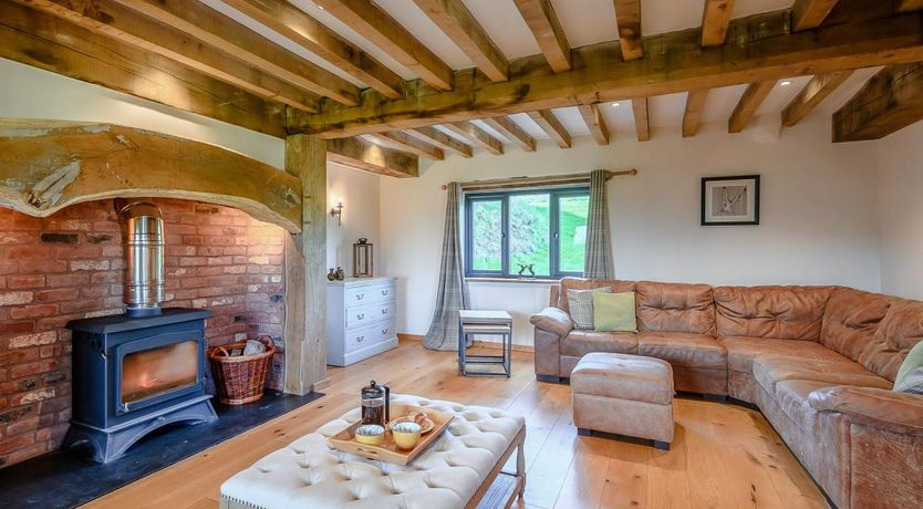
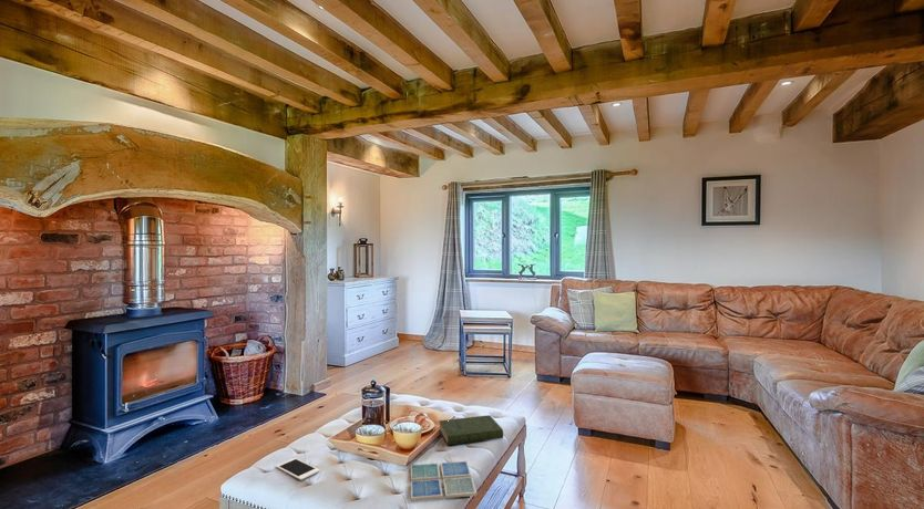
+ cell phone (297, 468)
+ drink coaster (442, 478)
+ book (470, 429)
